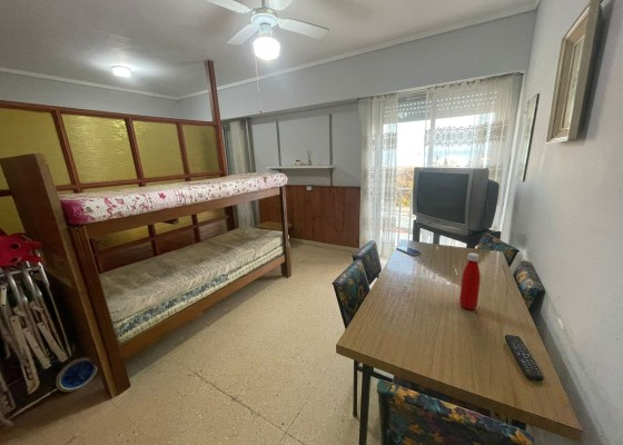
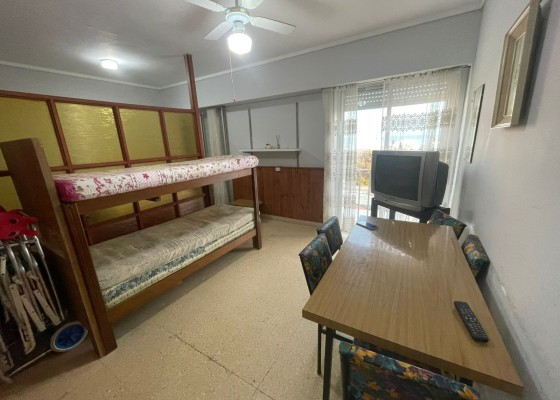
- bottle (471, 280)
